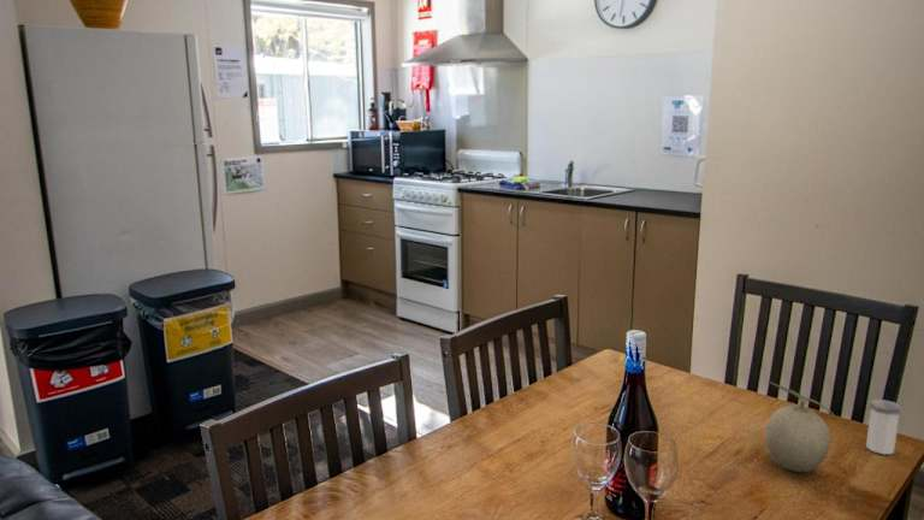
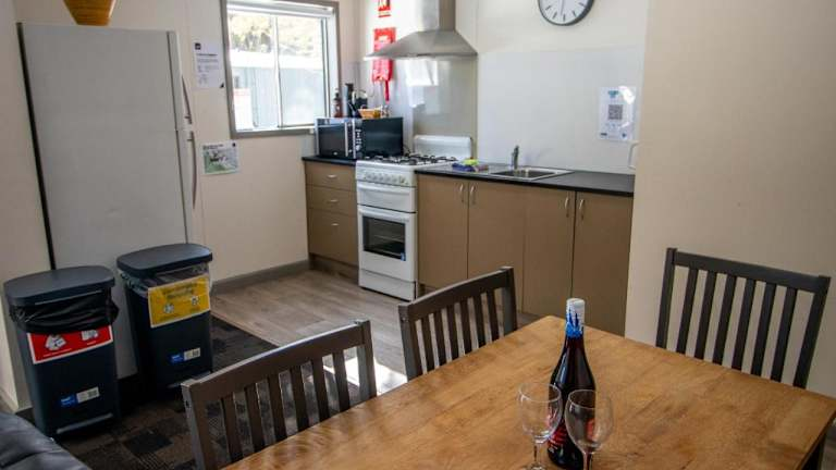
- fruit (800, 429)
- salt shaker (882, 426)
